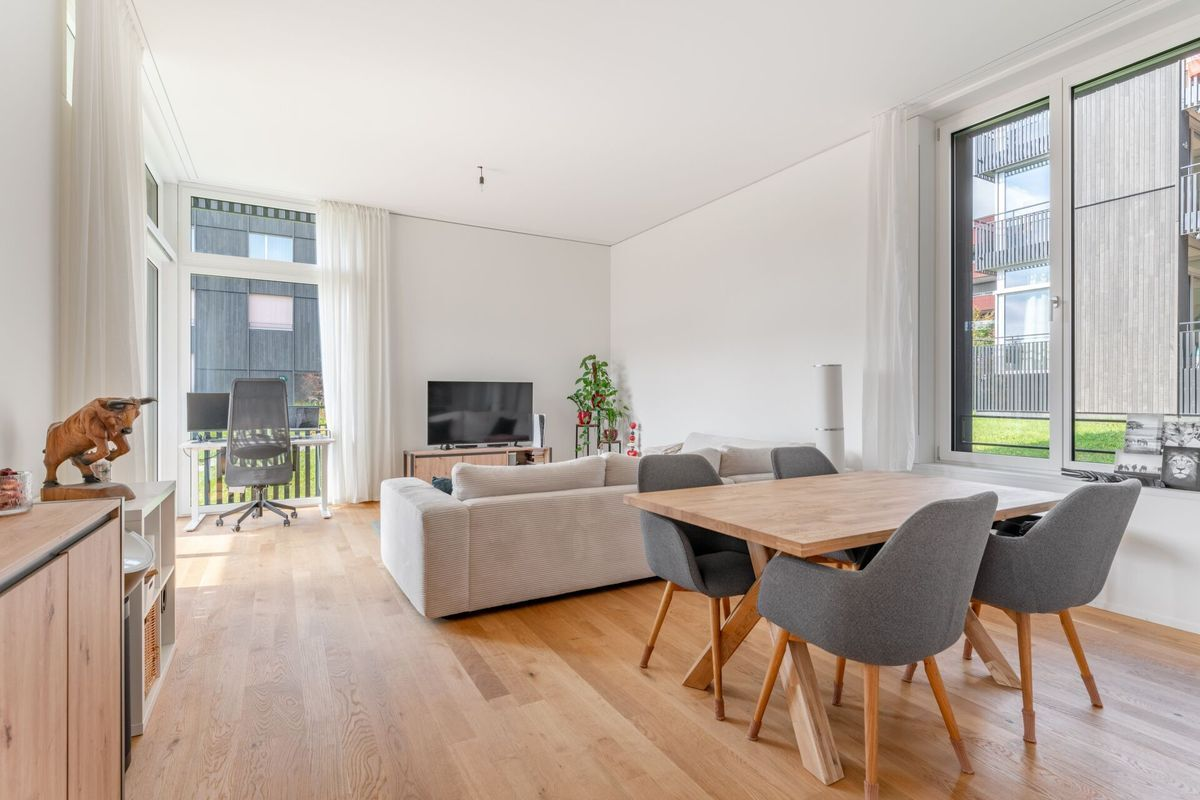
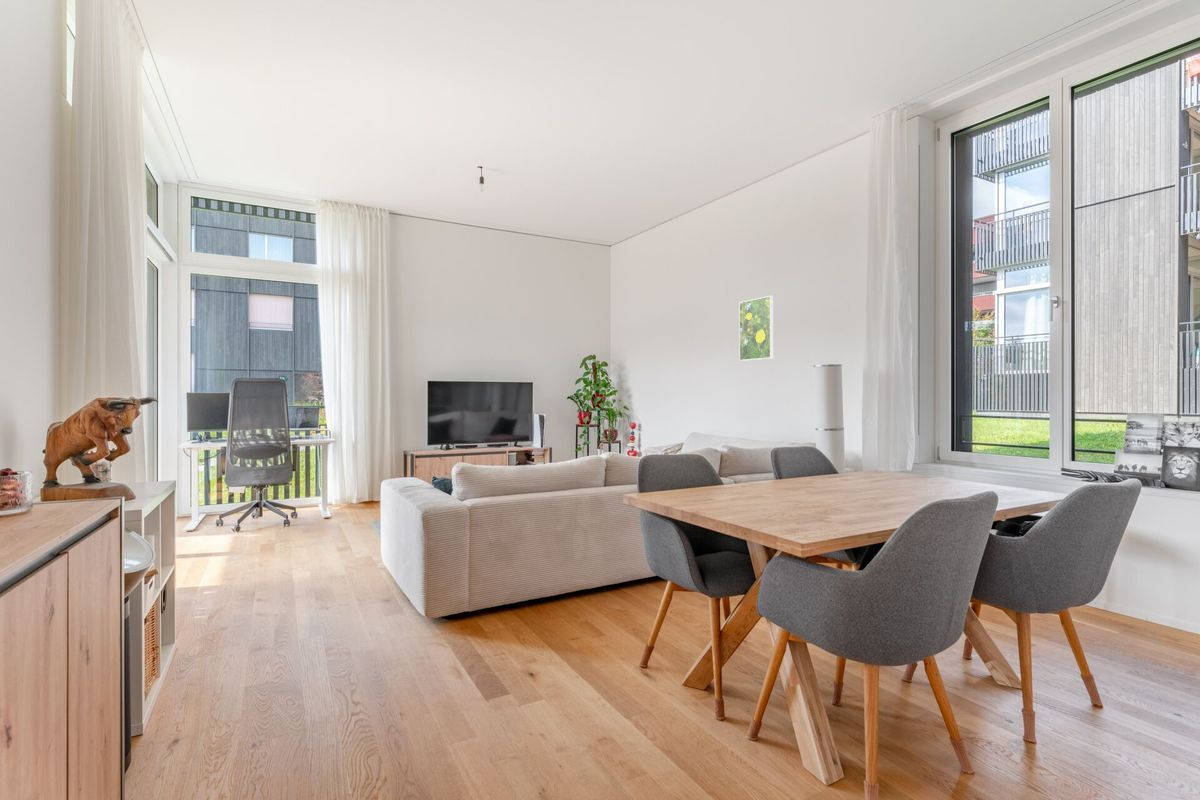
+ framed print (755, 329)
